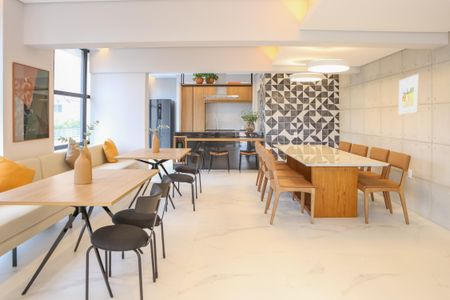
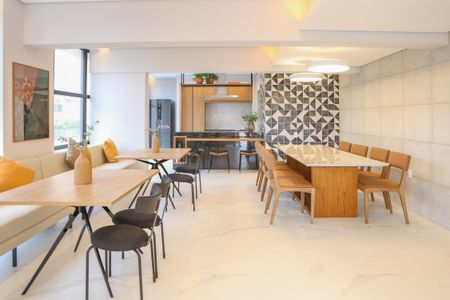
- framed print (408, 95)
